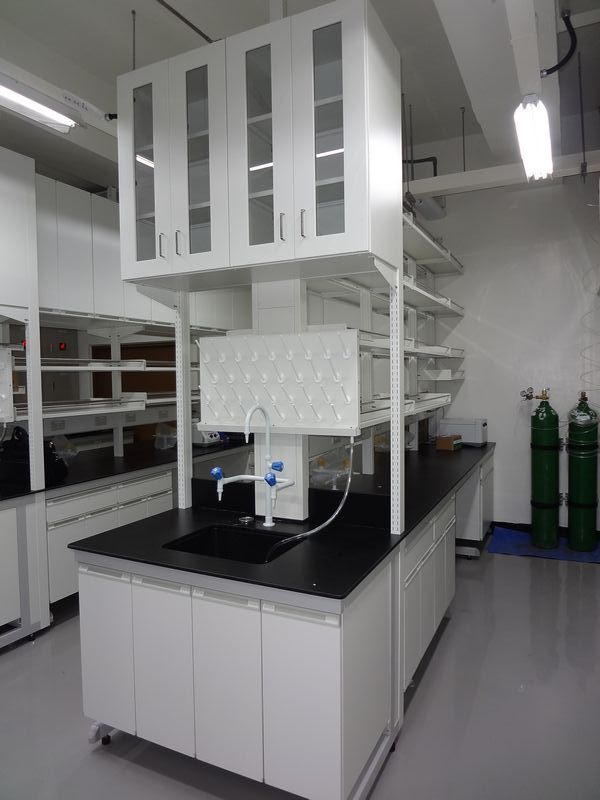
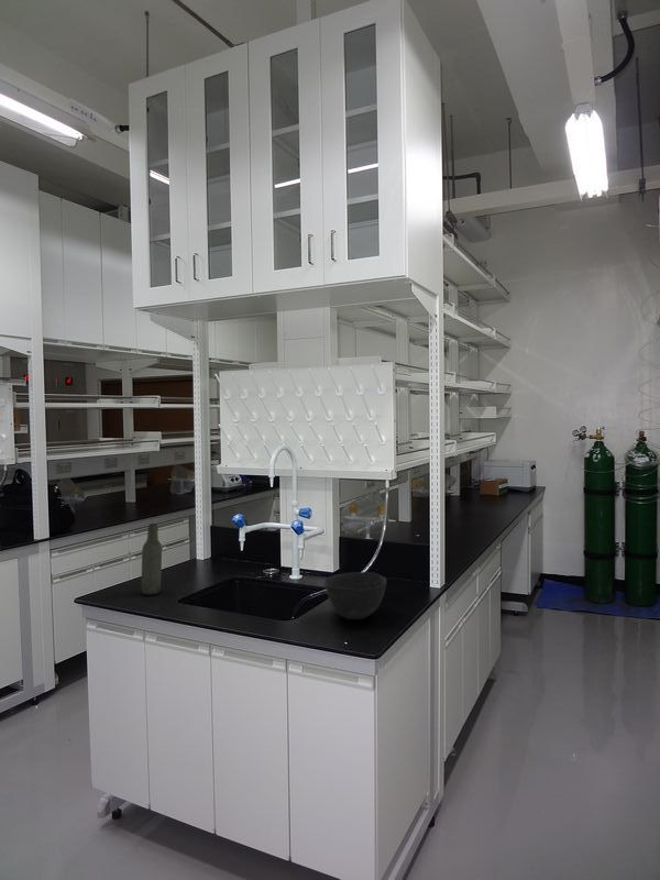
+ bottle (151, 558)
+ bowl (355, 597)
